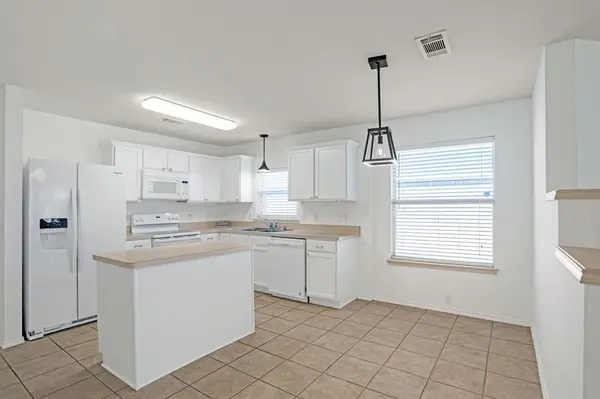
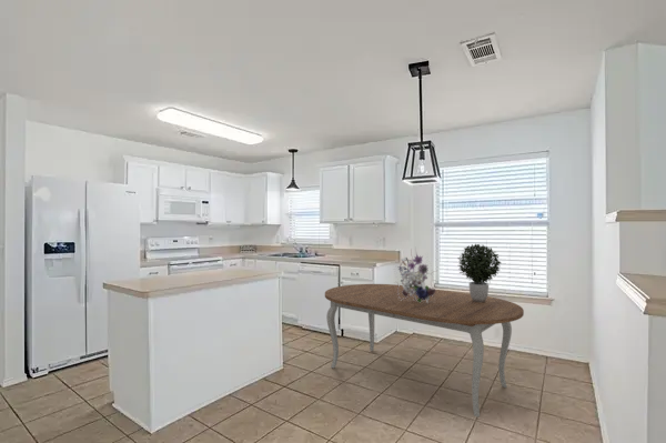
+ potted plant (478, 272)
+ bouquet (418, 272)
+ dining table (416, 322)
